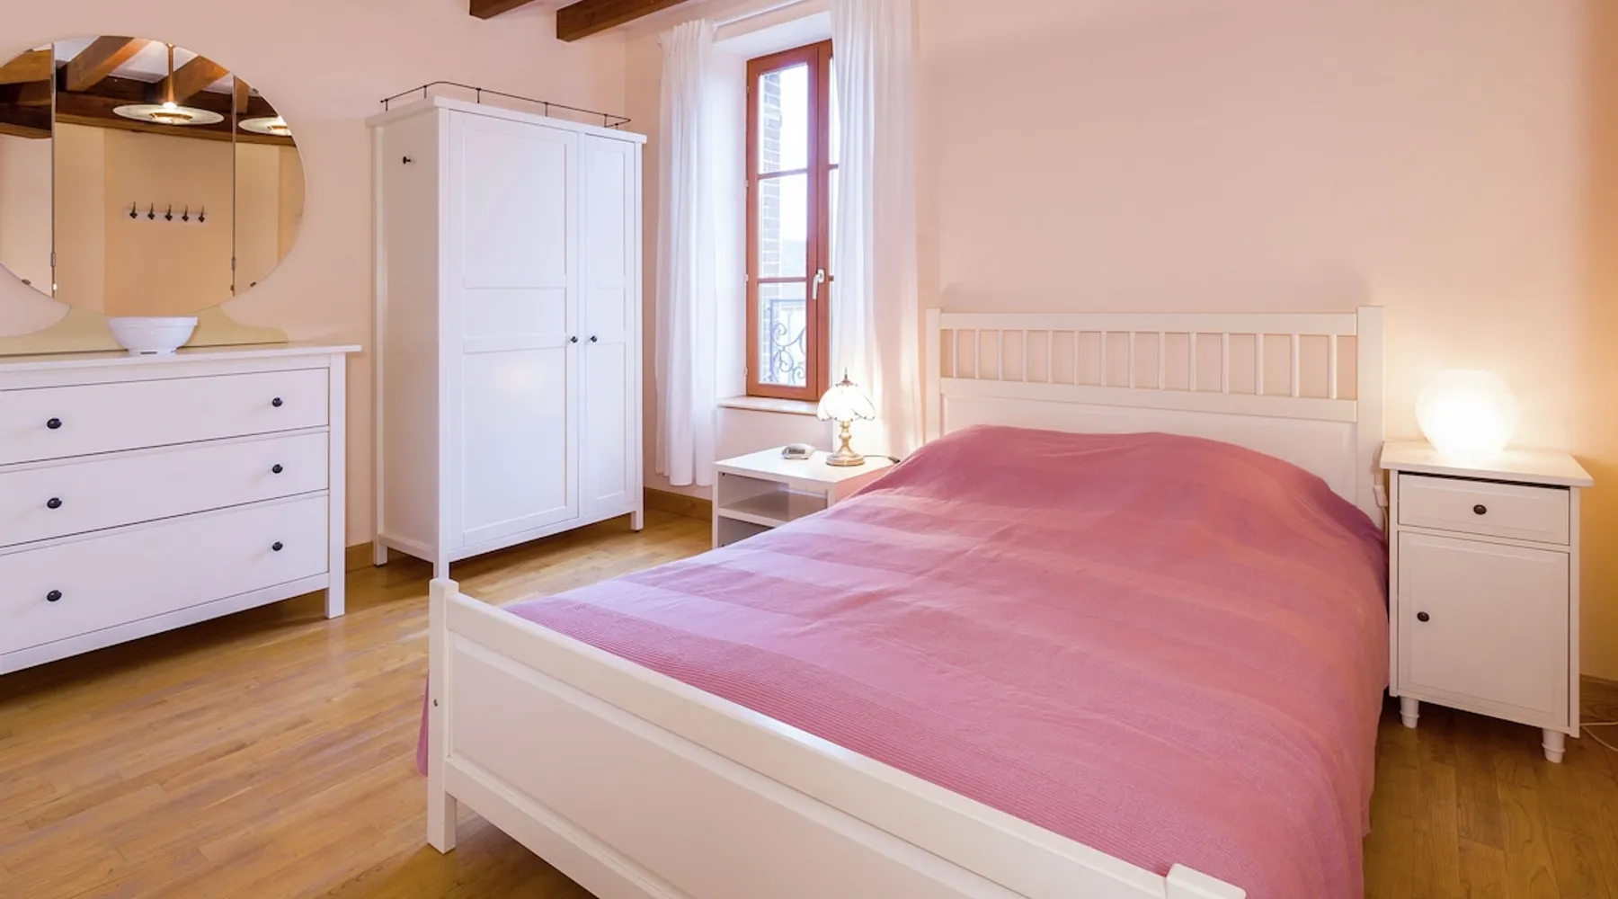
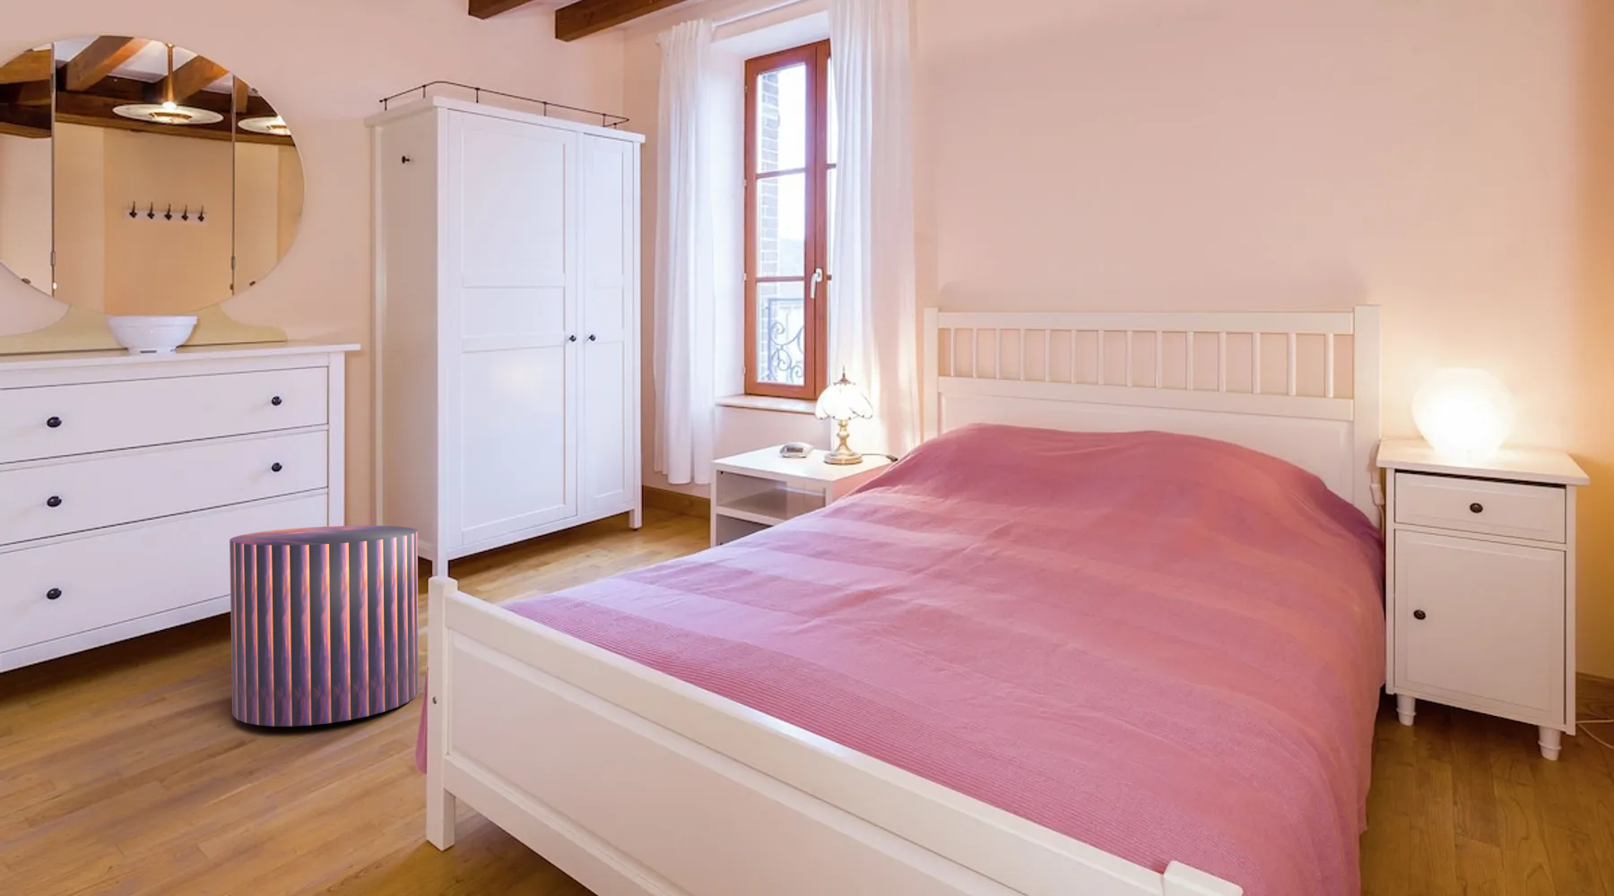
+ stool (328, 617)
